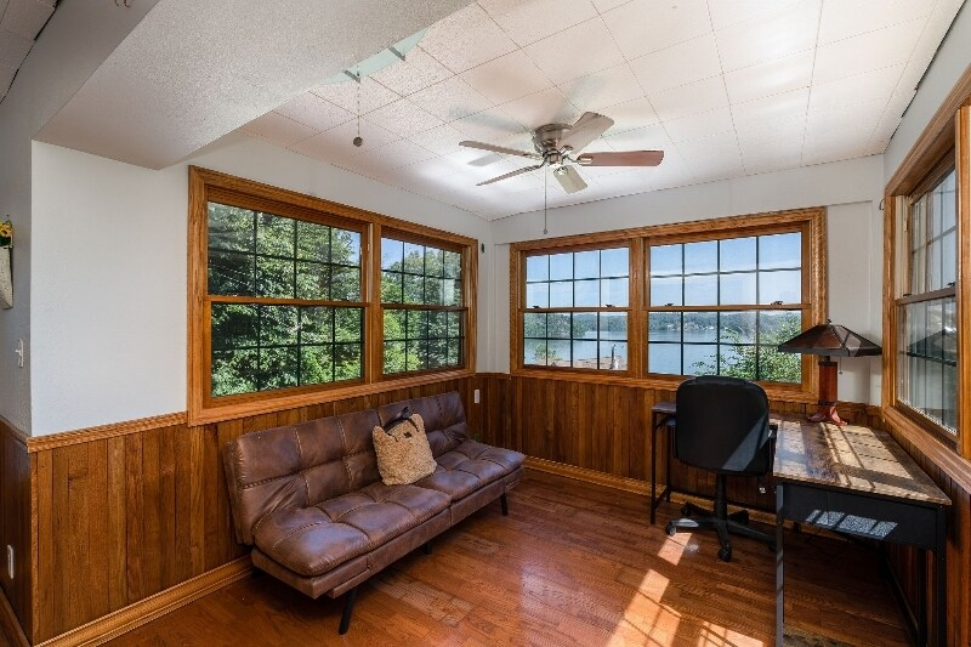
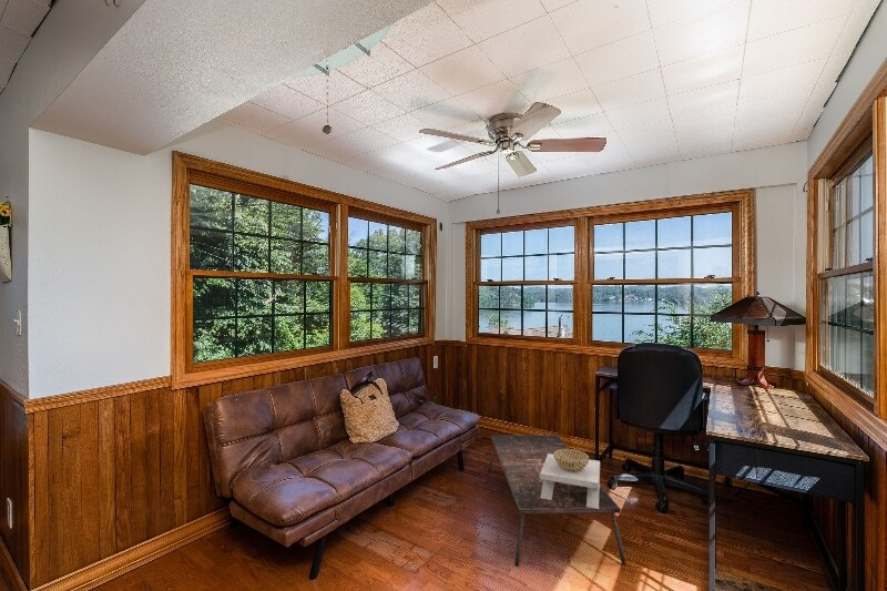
+ decorative bowl (571, 472)
+ coffee table (541, 486)
